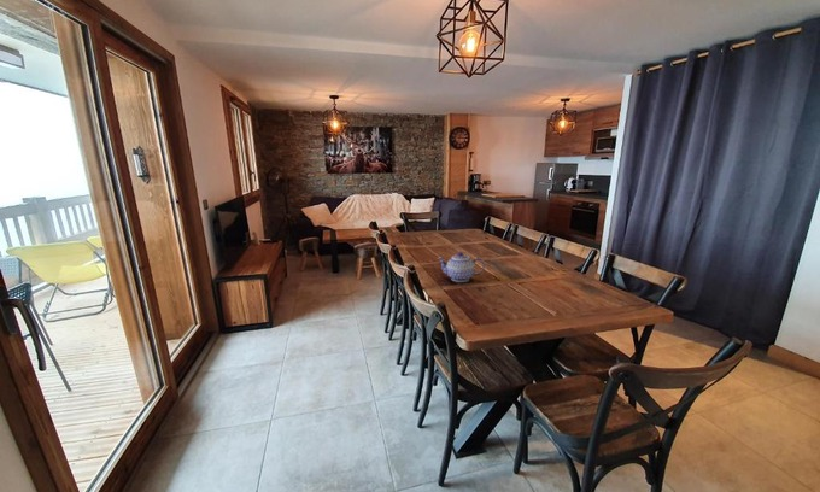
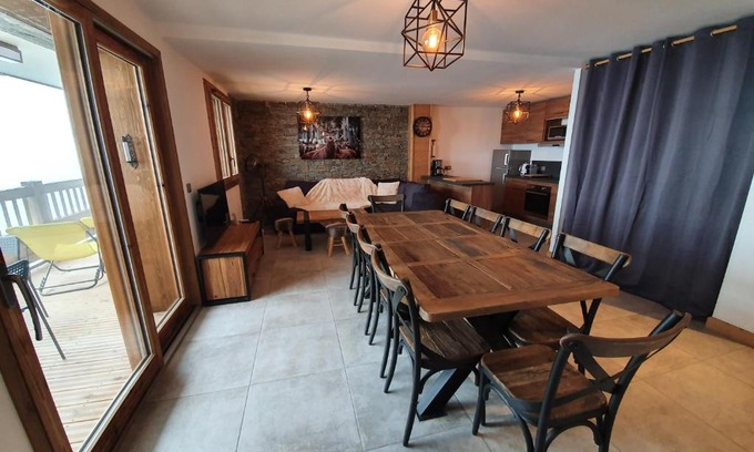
- teapot (459, 265)
